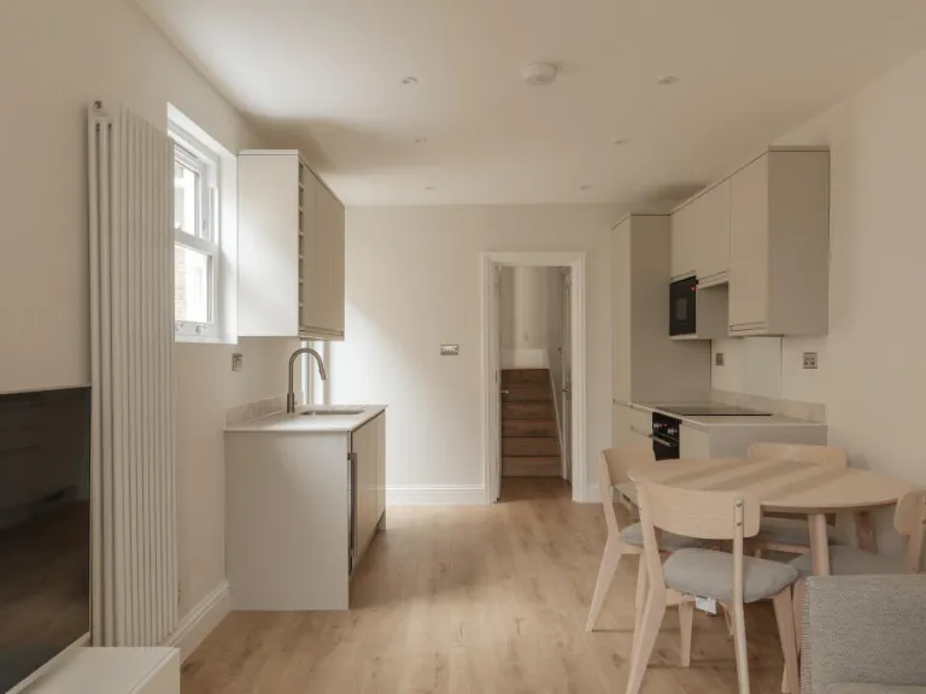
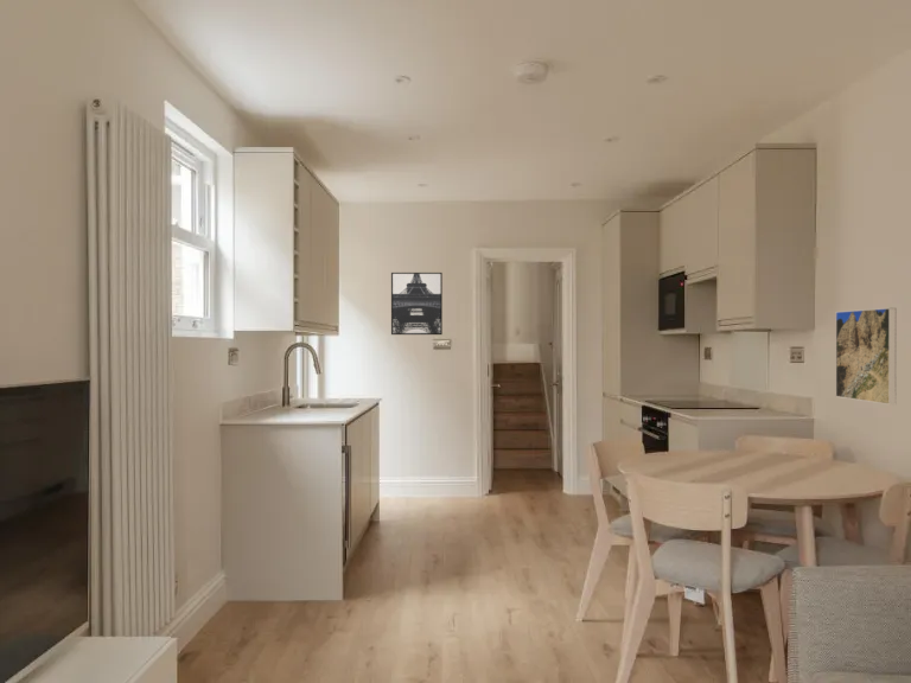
+ wall art (416, 304)
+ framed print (864, 355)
